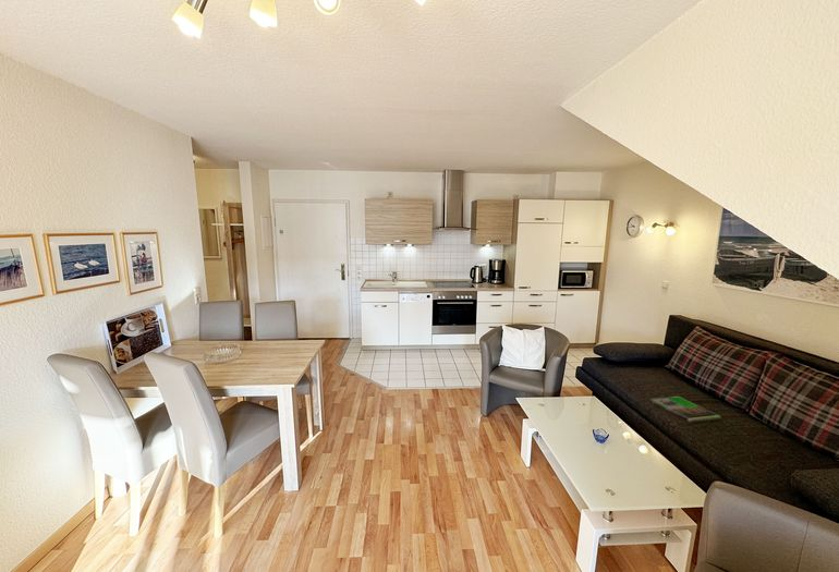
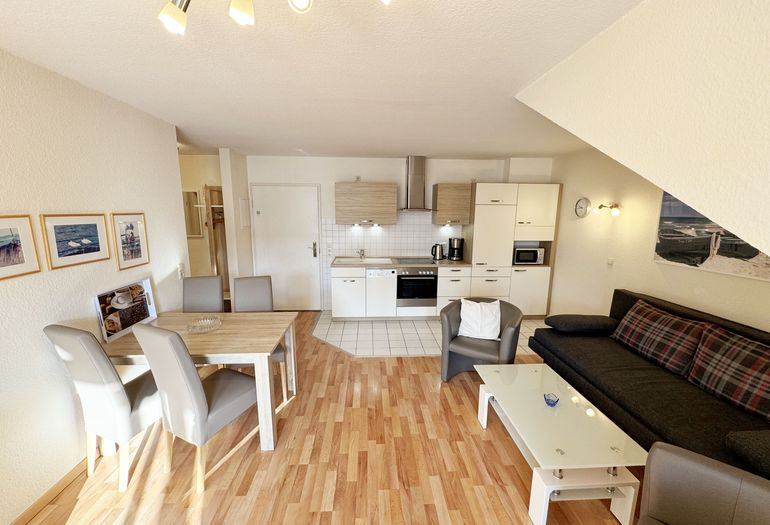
- magazine (683, 407)
